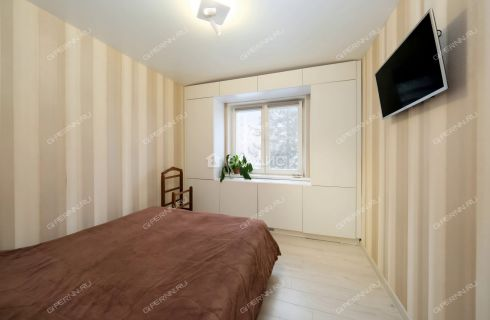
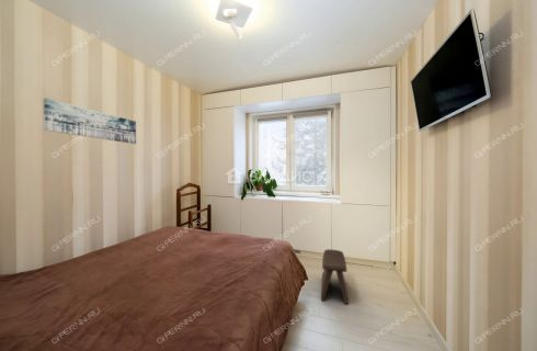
+ wall art (98, 125)
+ stool (332, 272)
